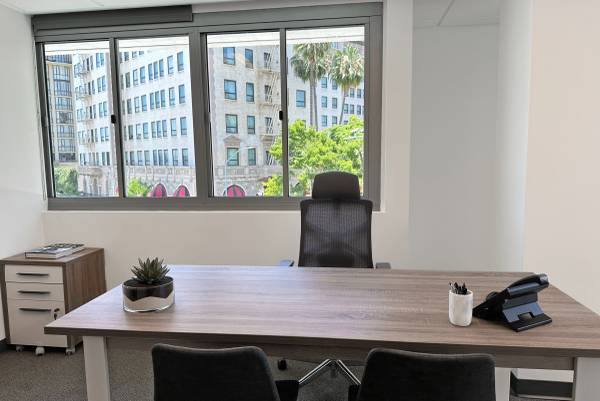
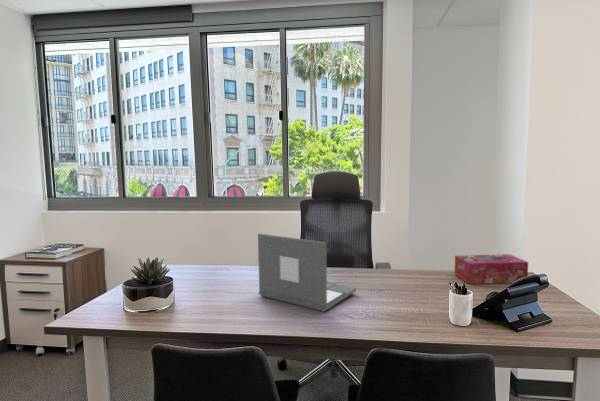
+ tissue box (489, 268)
+ laptop (307, 264)
